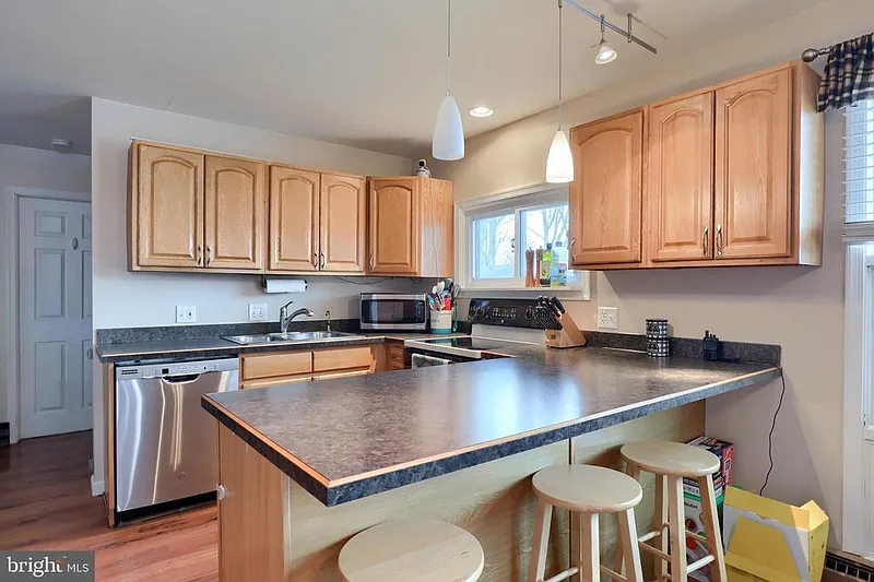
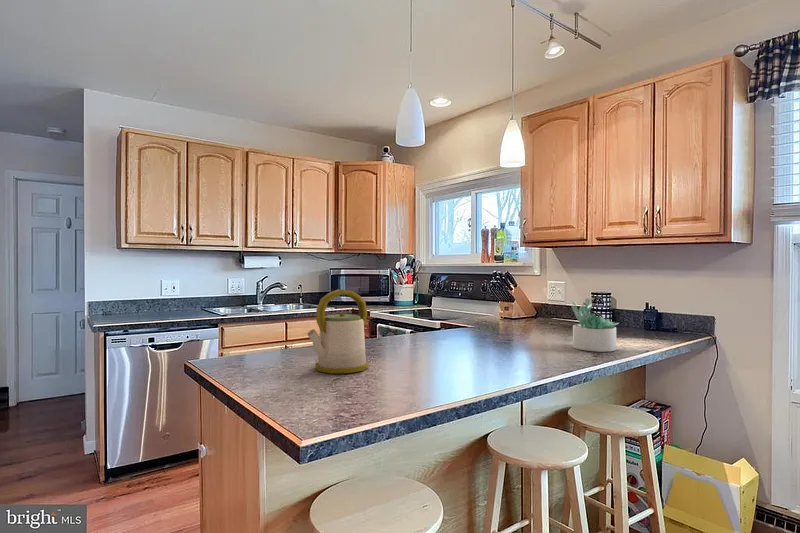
+ kettle (337, 328)
+ succulent plant (595, 322)
